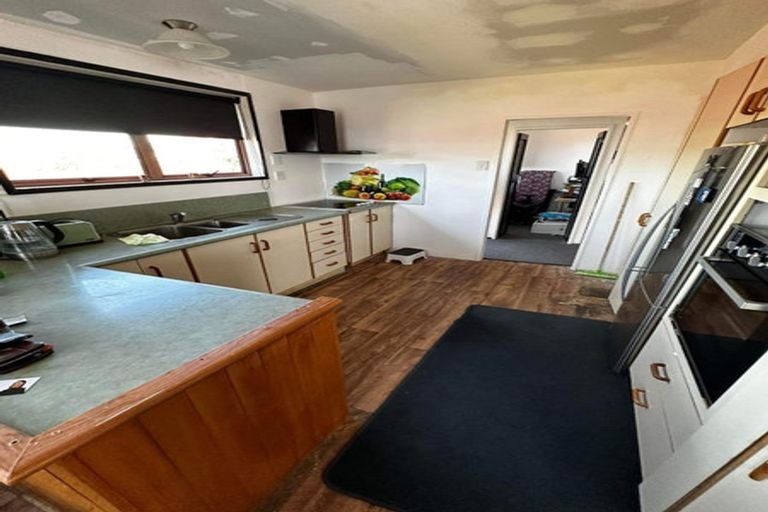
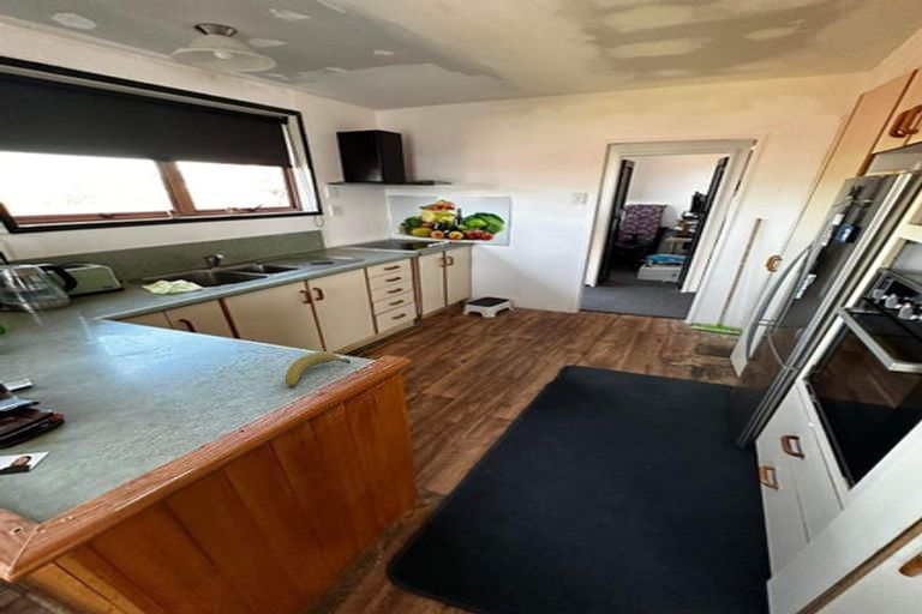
+ fruit (315, 365)
